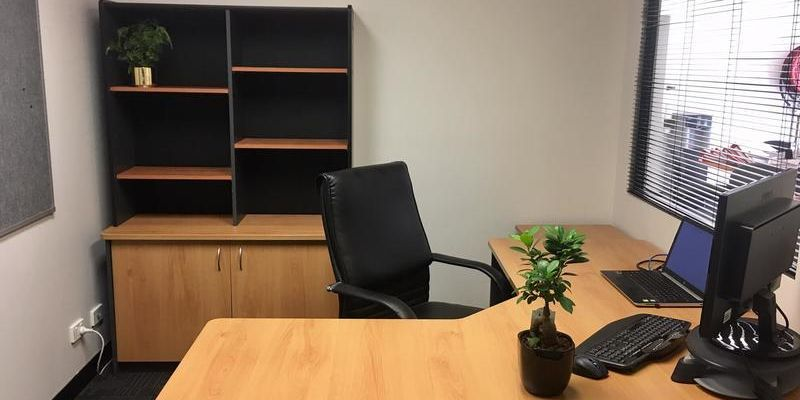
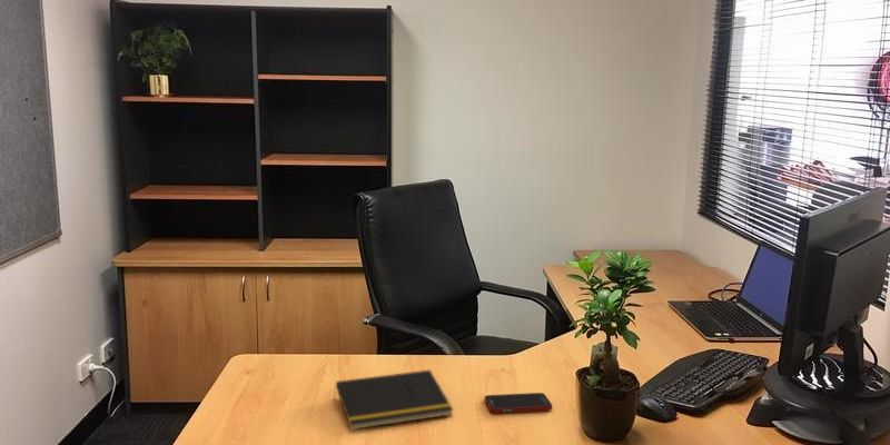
+ notepad (393, 397)
+ cell phone (517, 402)
